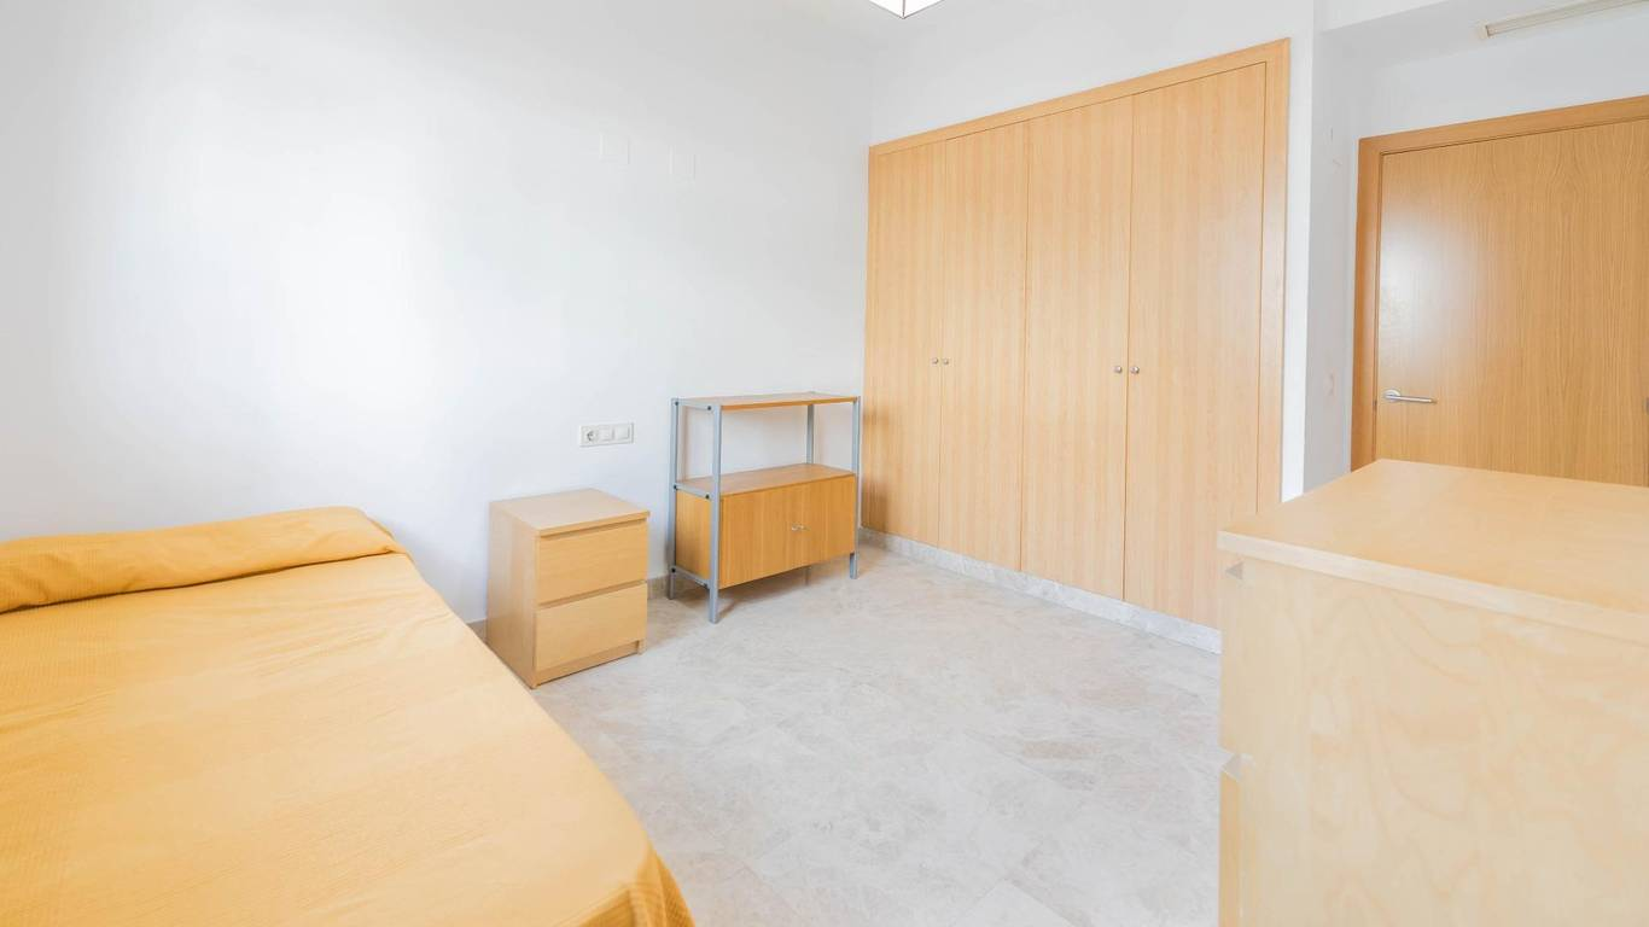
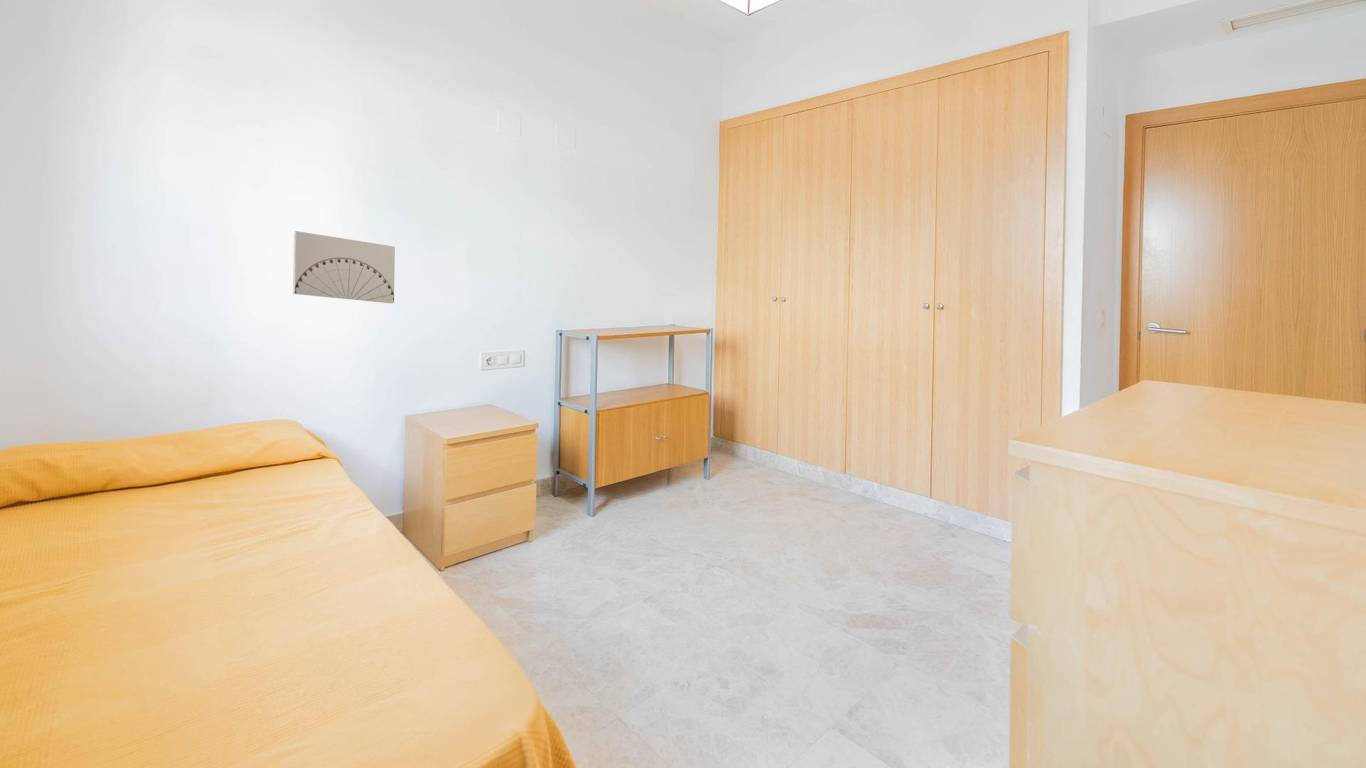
+ wall art (346, 269)
